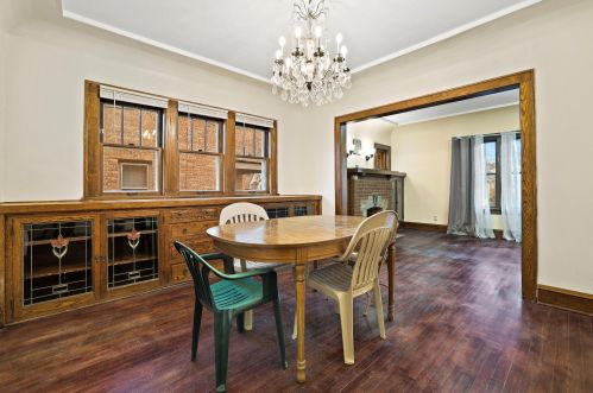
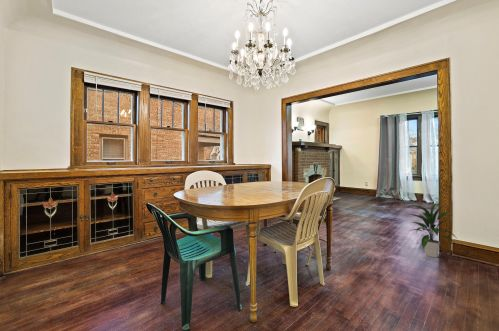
+ indoor plant (429, 228)
